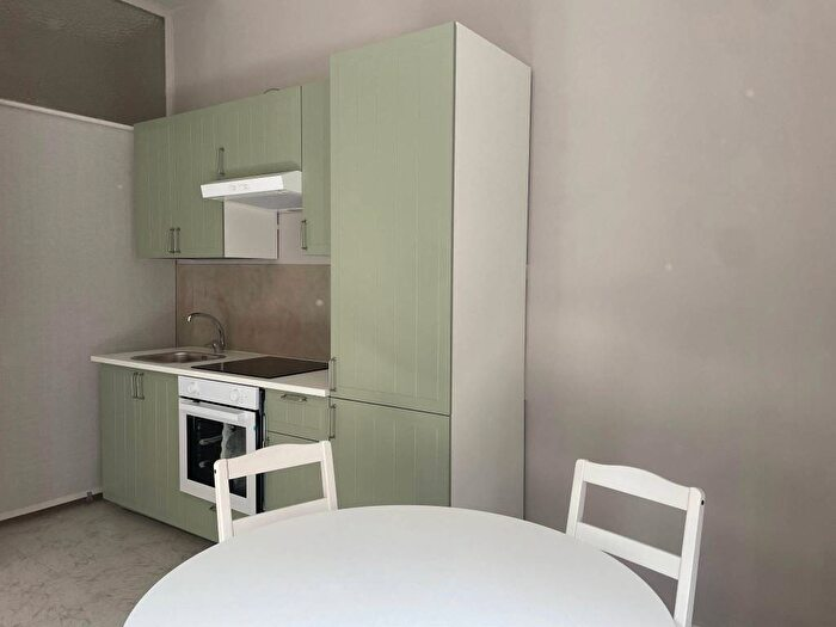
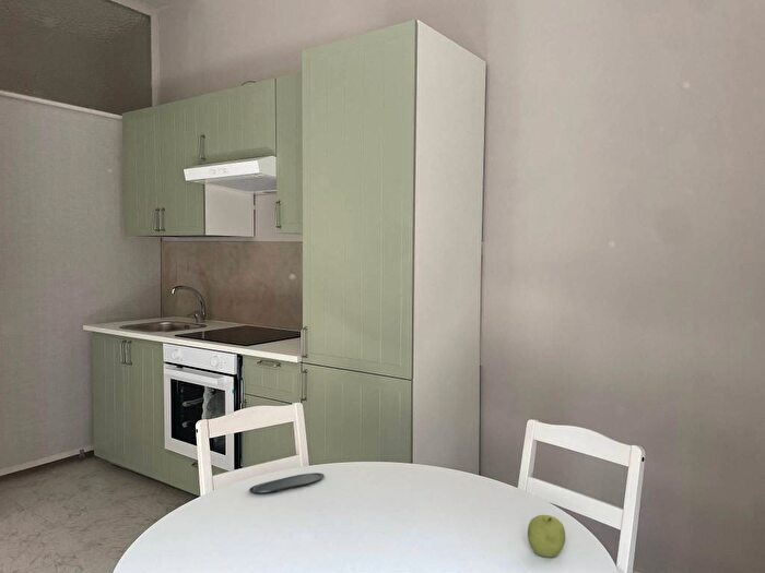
+ oval tray (287, 481)
+ fruit (545, 534)
